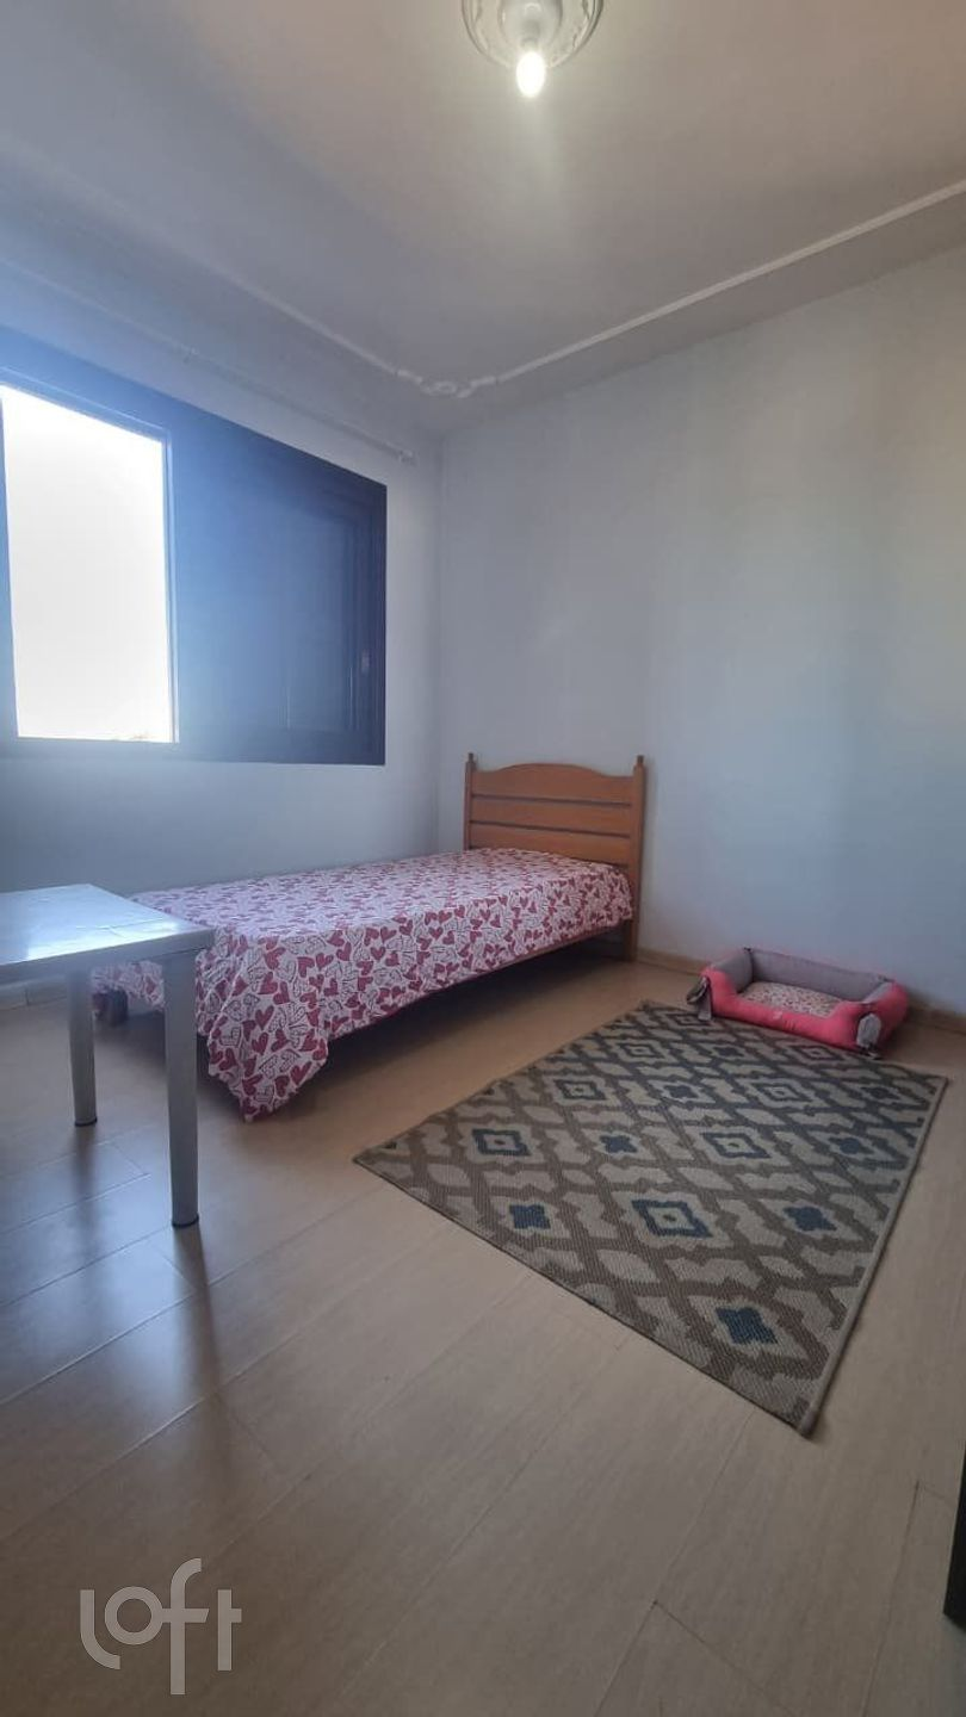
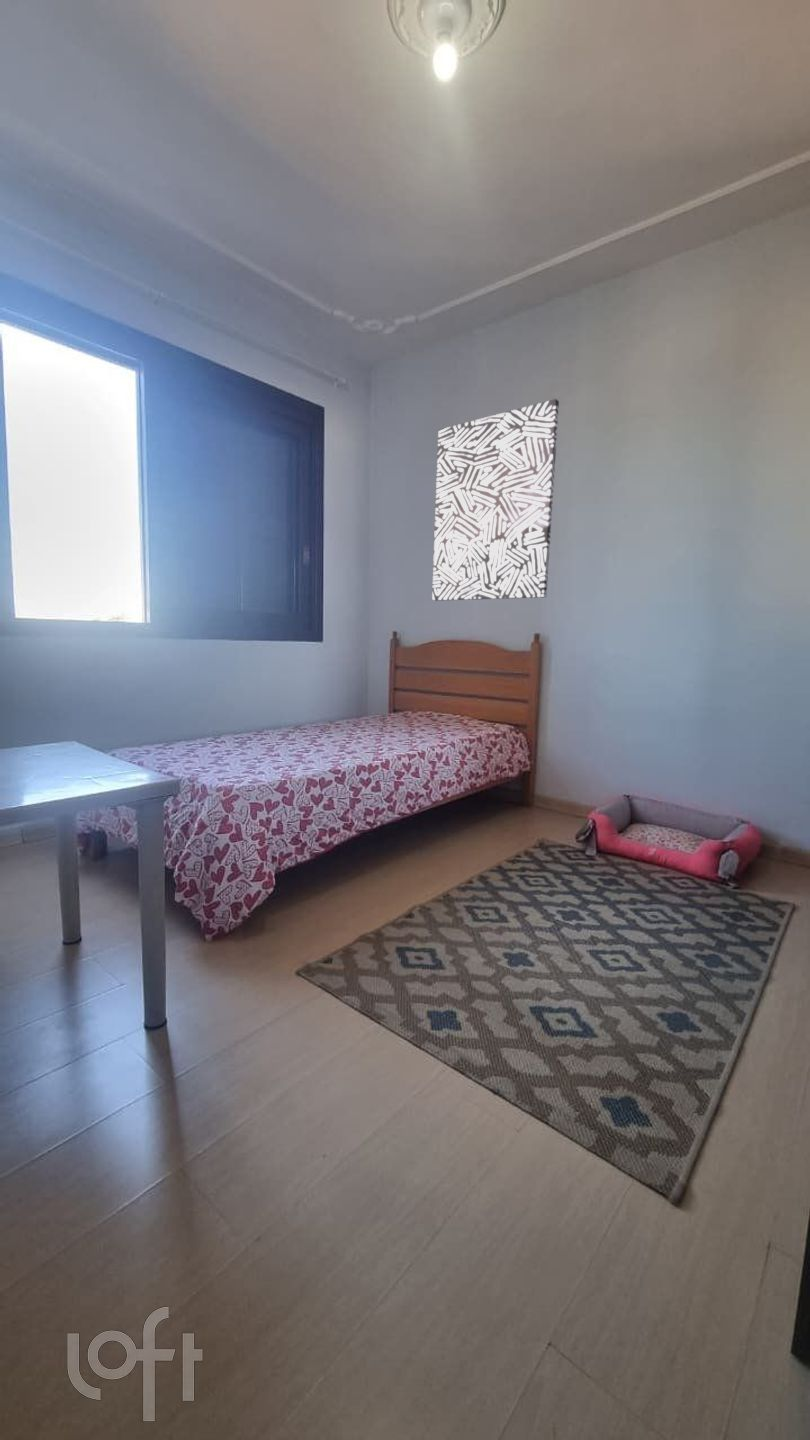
+ wall art (489, 509)
